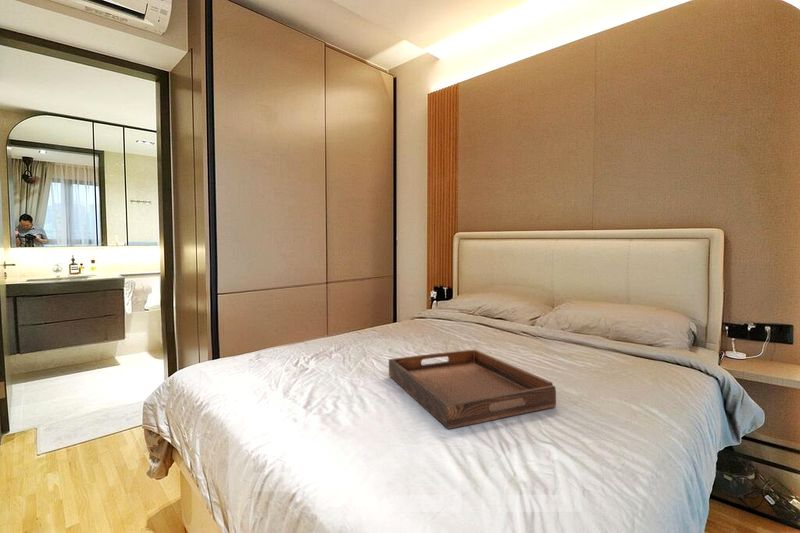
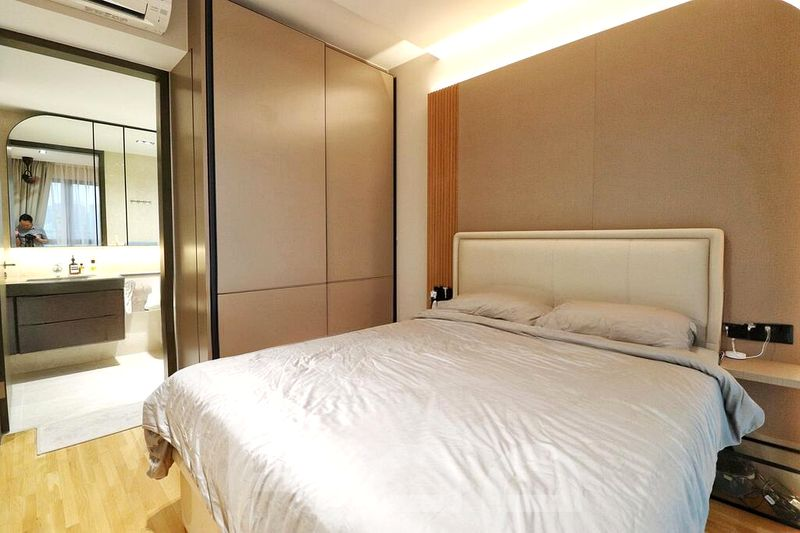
- serving tray (464, 380)
